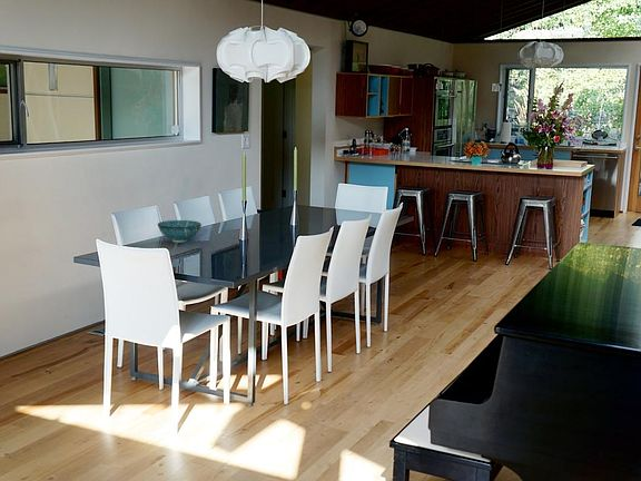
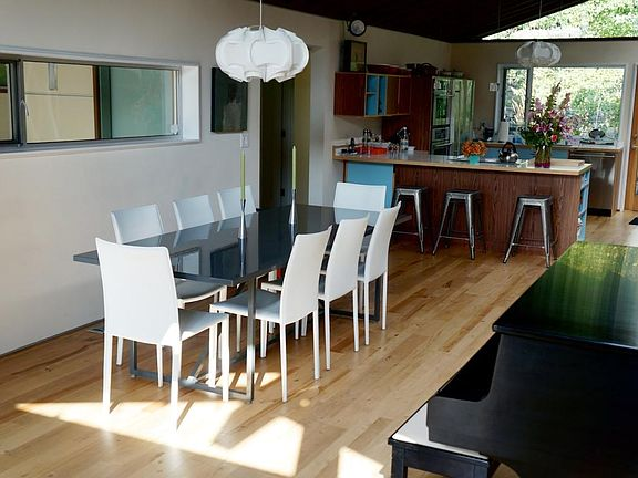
- decorative bowl (179, 232)
